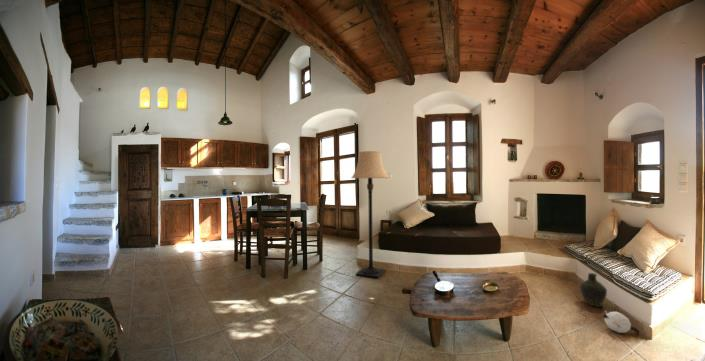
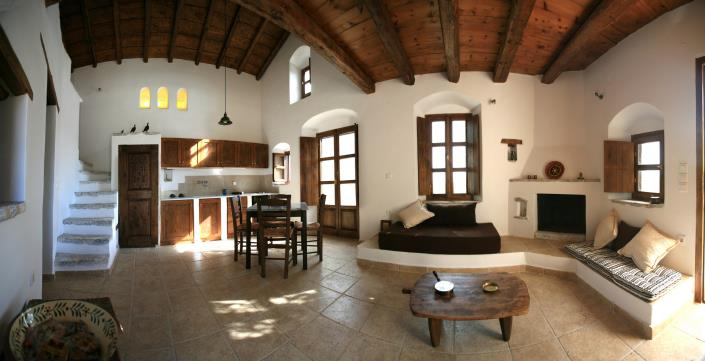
- lamp (370, 212)
- ceramic jug (593, 289)
- decorative ball (620, 322)
